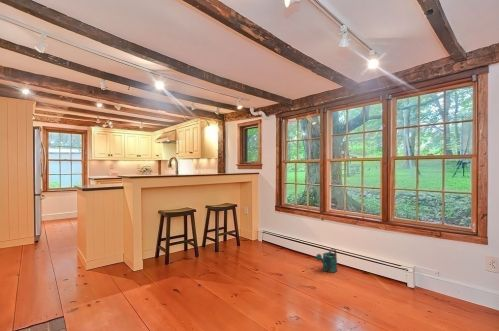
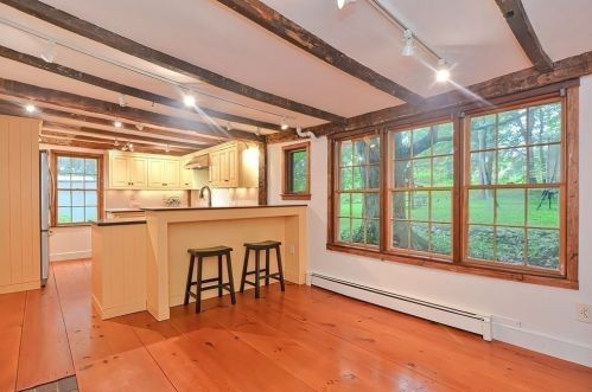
- watering can (327, 261)
